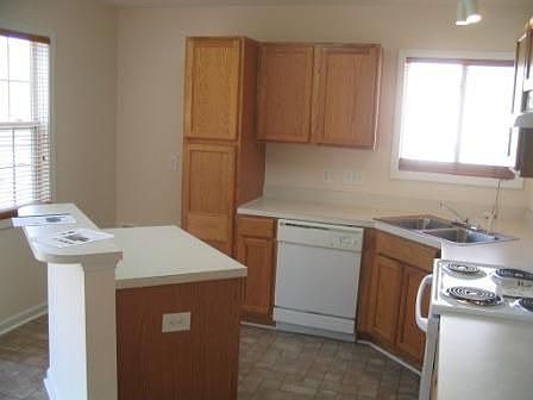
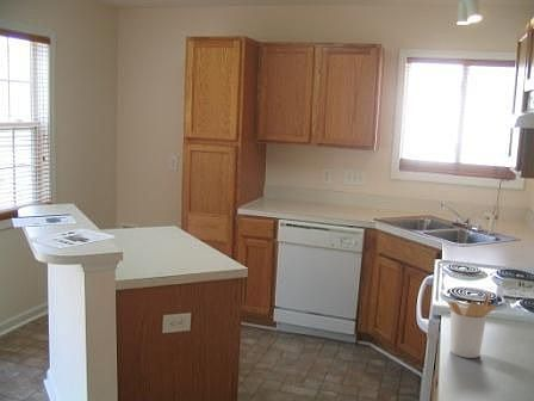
+ utensil holder (471, 325)
